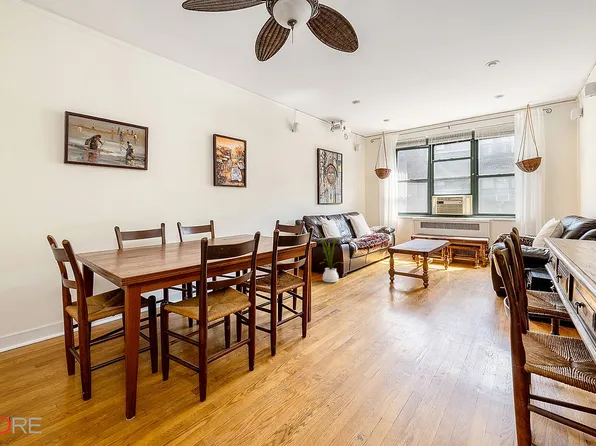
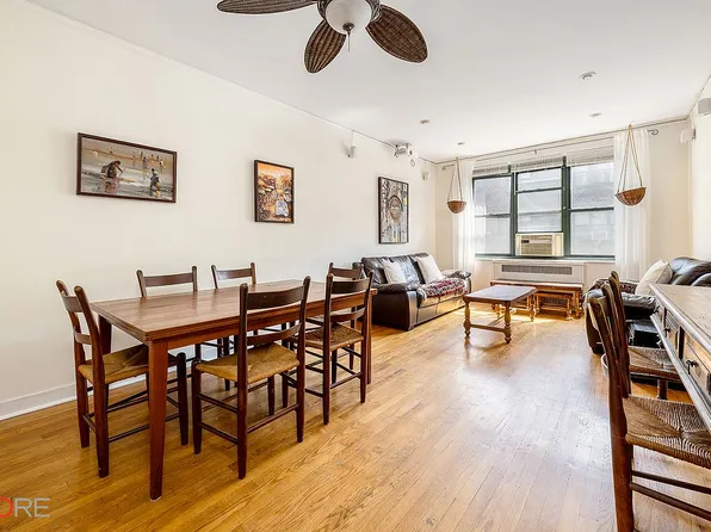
- house plant (329, 256)
